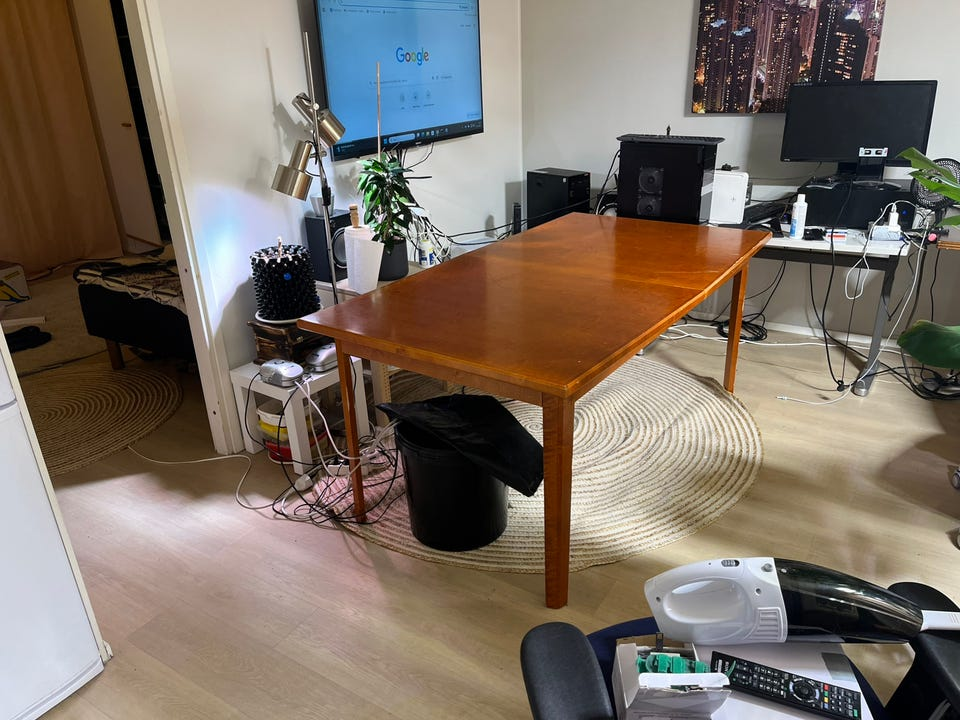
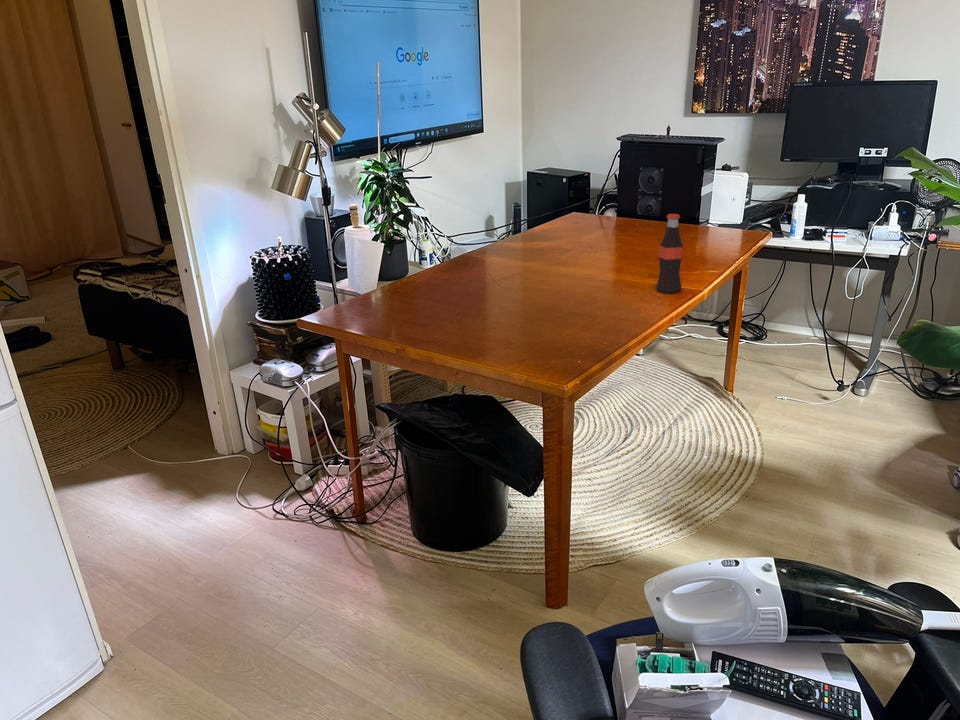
+ bottle (670, 252)
